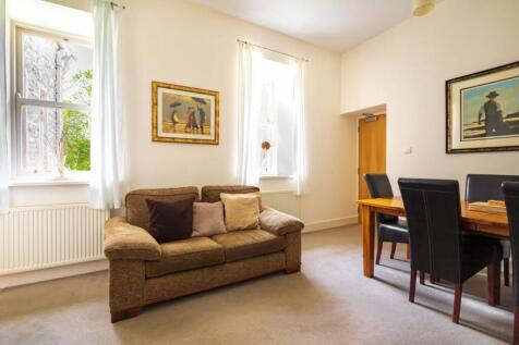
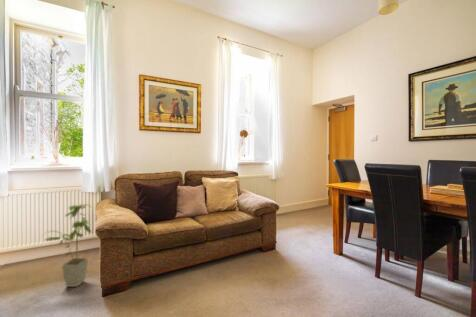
+ house plant (69, 244)
